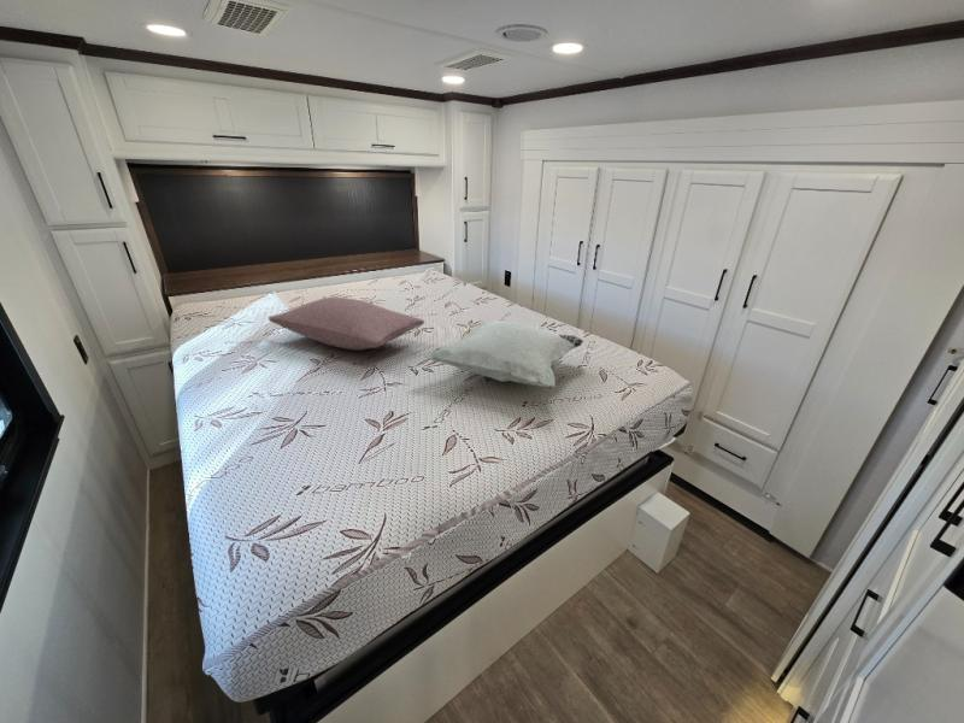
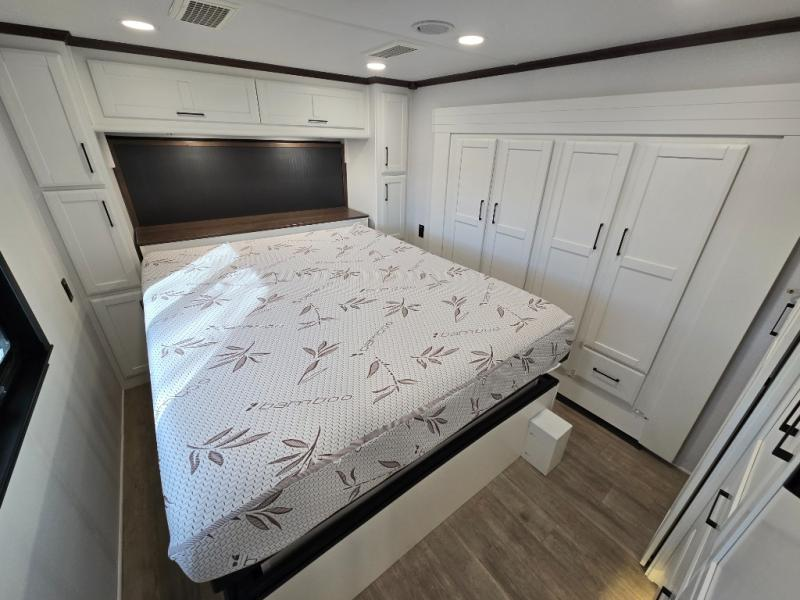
- pillow (347, 322)
- cushion (510, 347)
